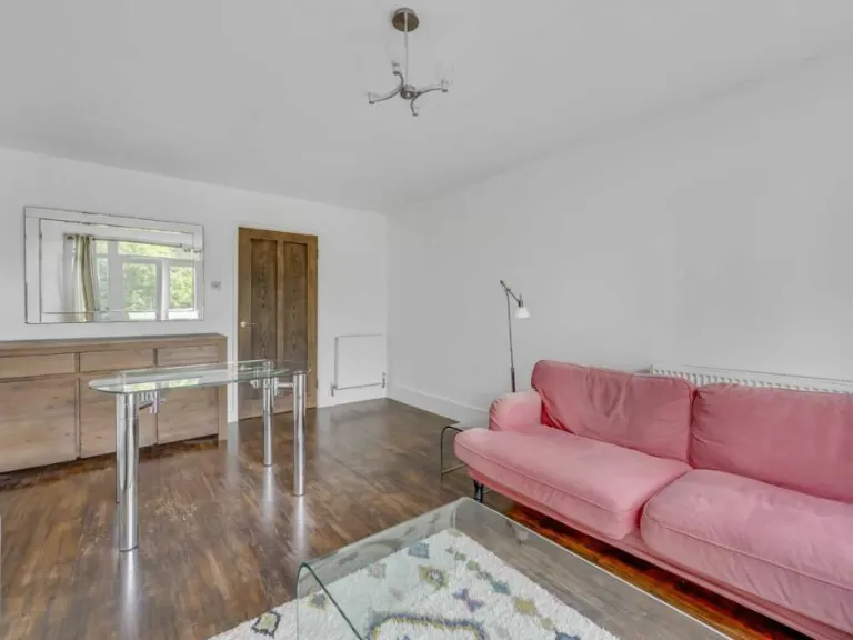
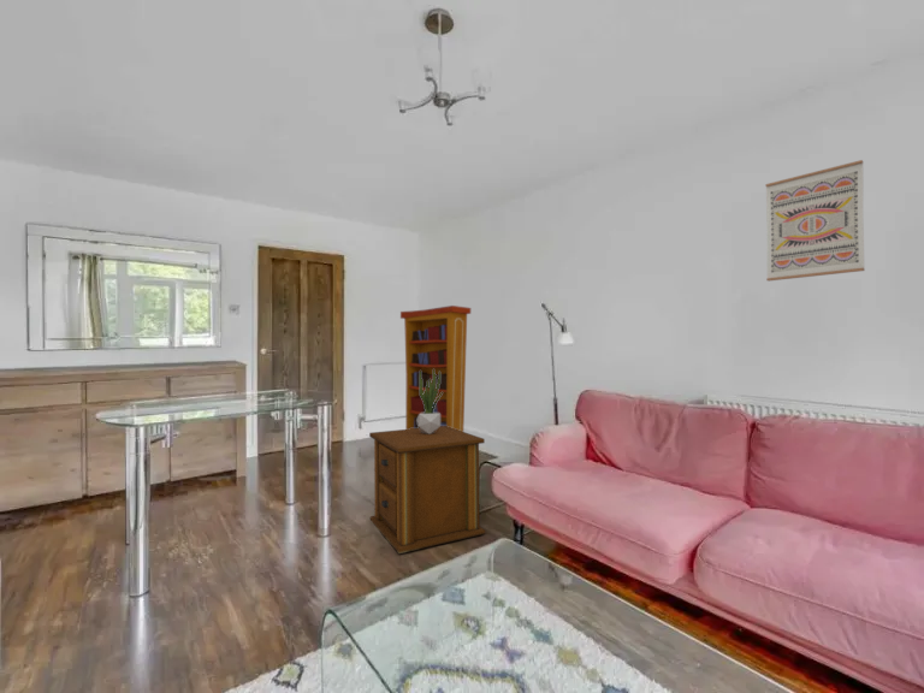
+ potted plant (430, 401)
+ bookcase (436, 374)
+ wall art (811, 224)
+ side table (425, 481)
